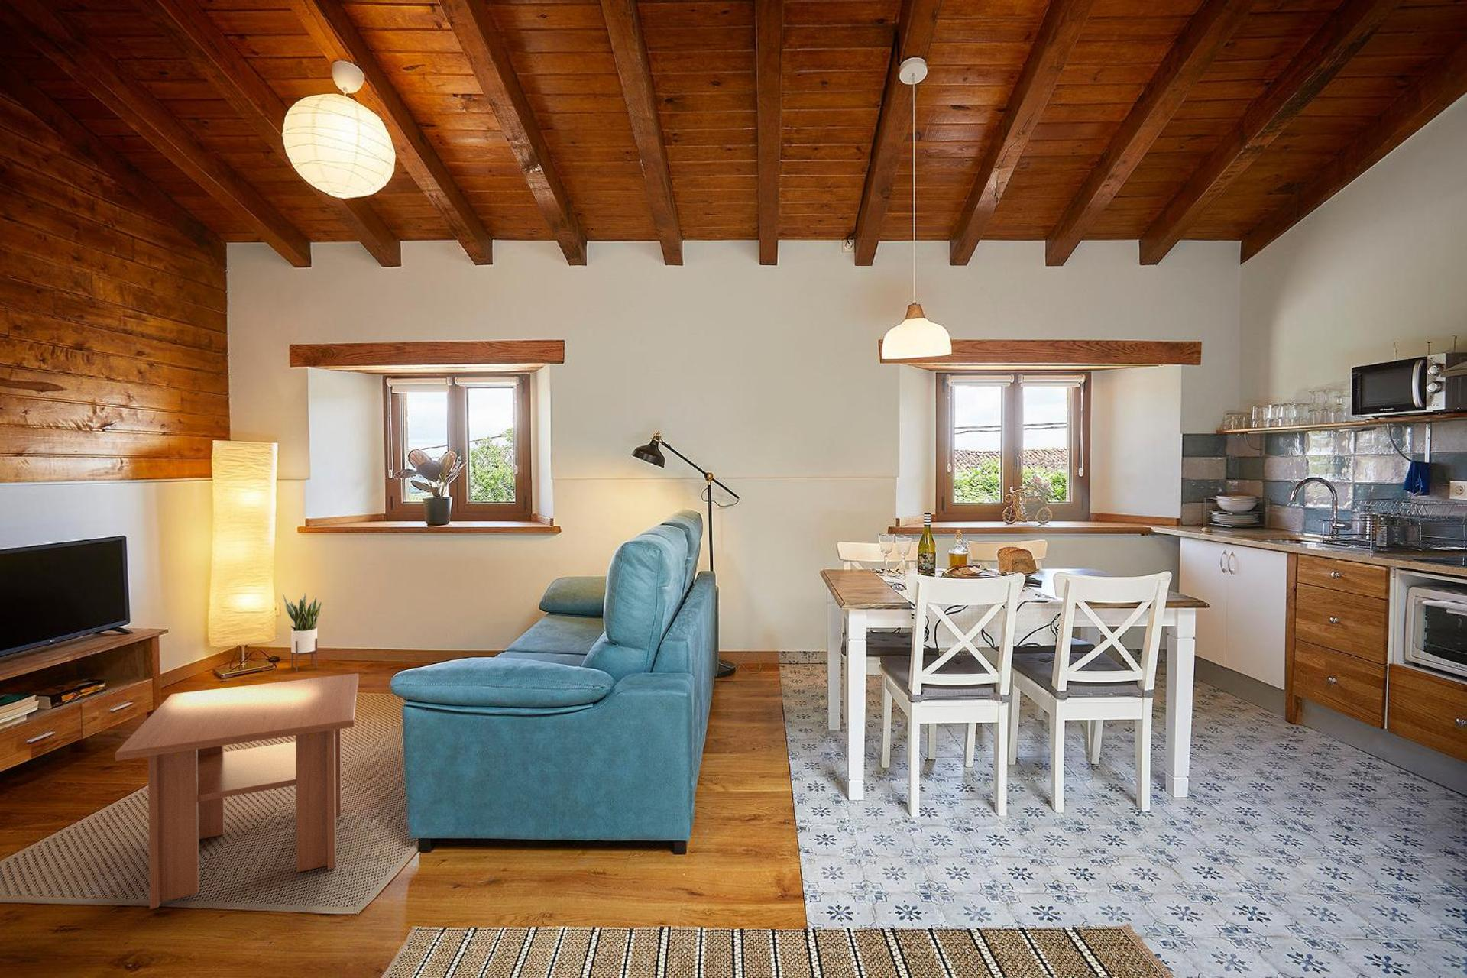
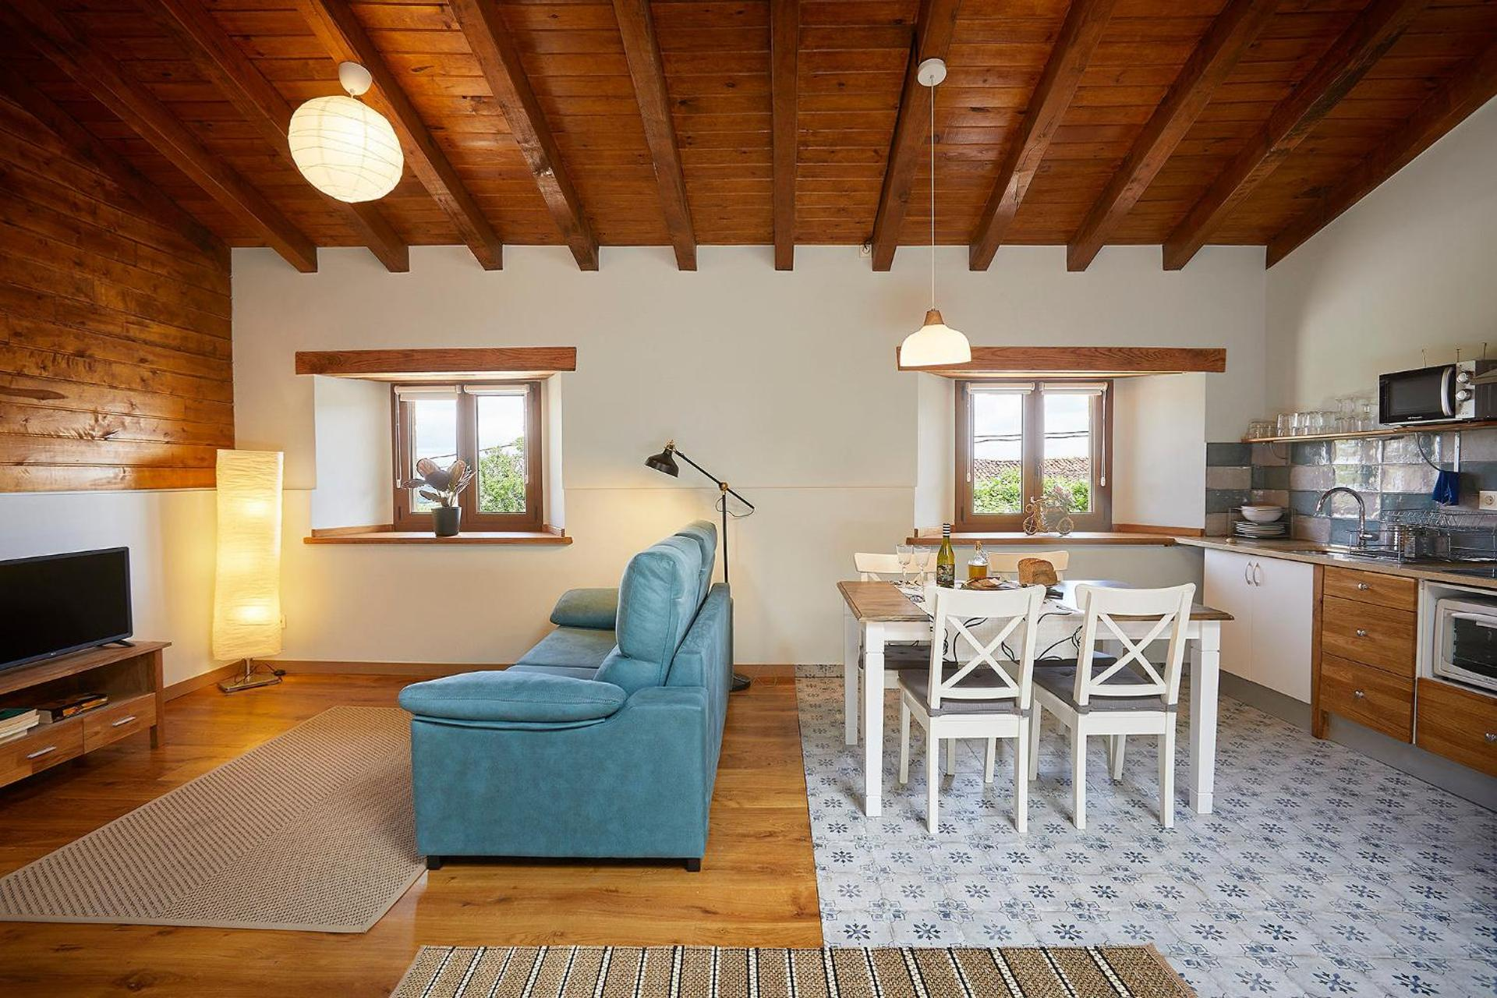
- potted plant (302, 631)
- coffee table (258, 778)
